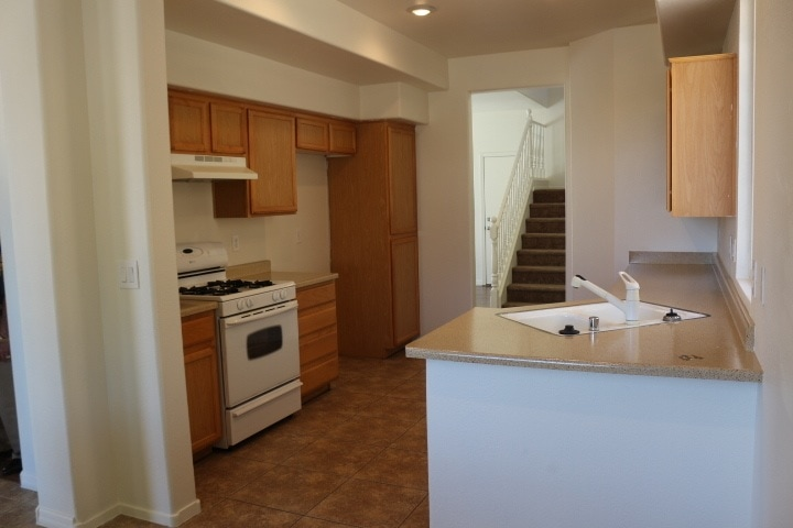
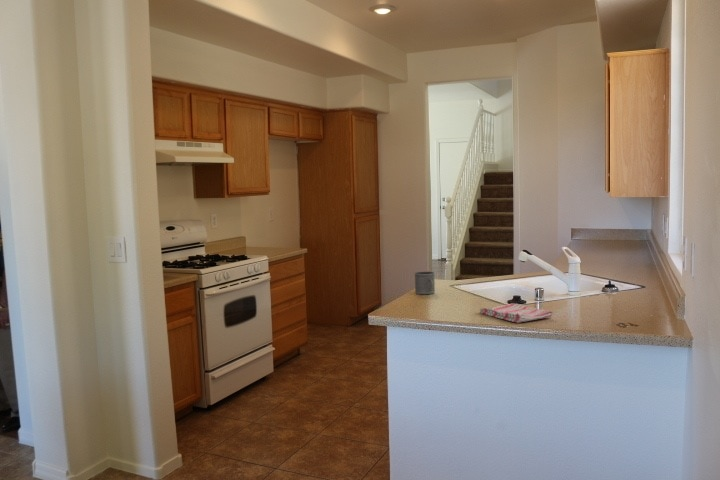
+ dish towel (515, 311)
+ mug (426, 283)
